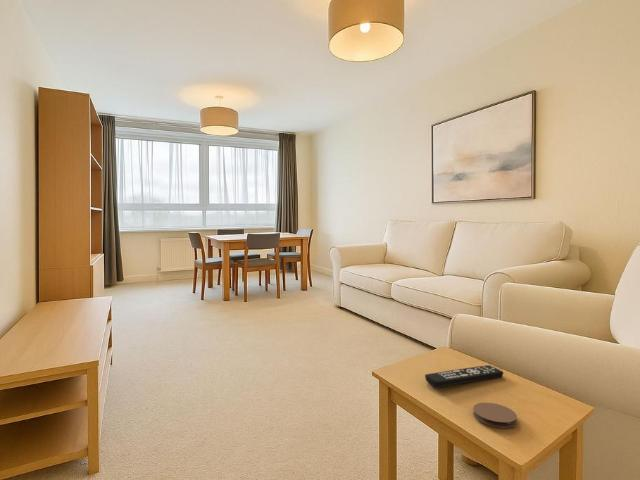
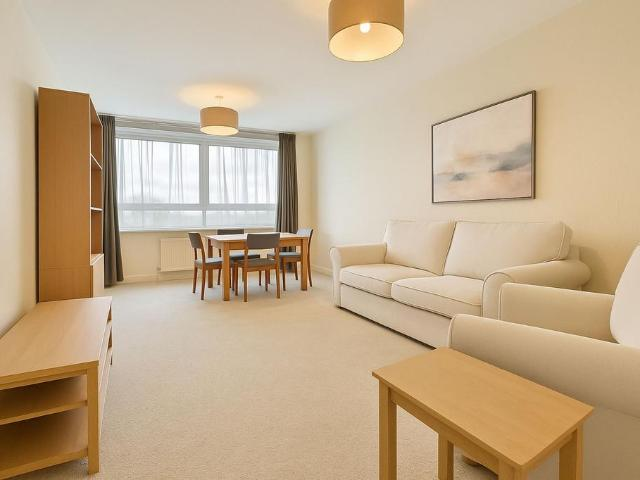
- coaster (494, 414)
- remote control (464, 376)
